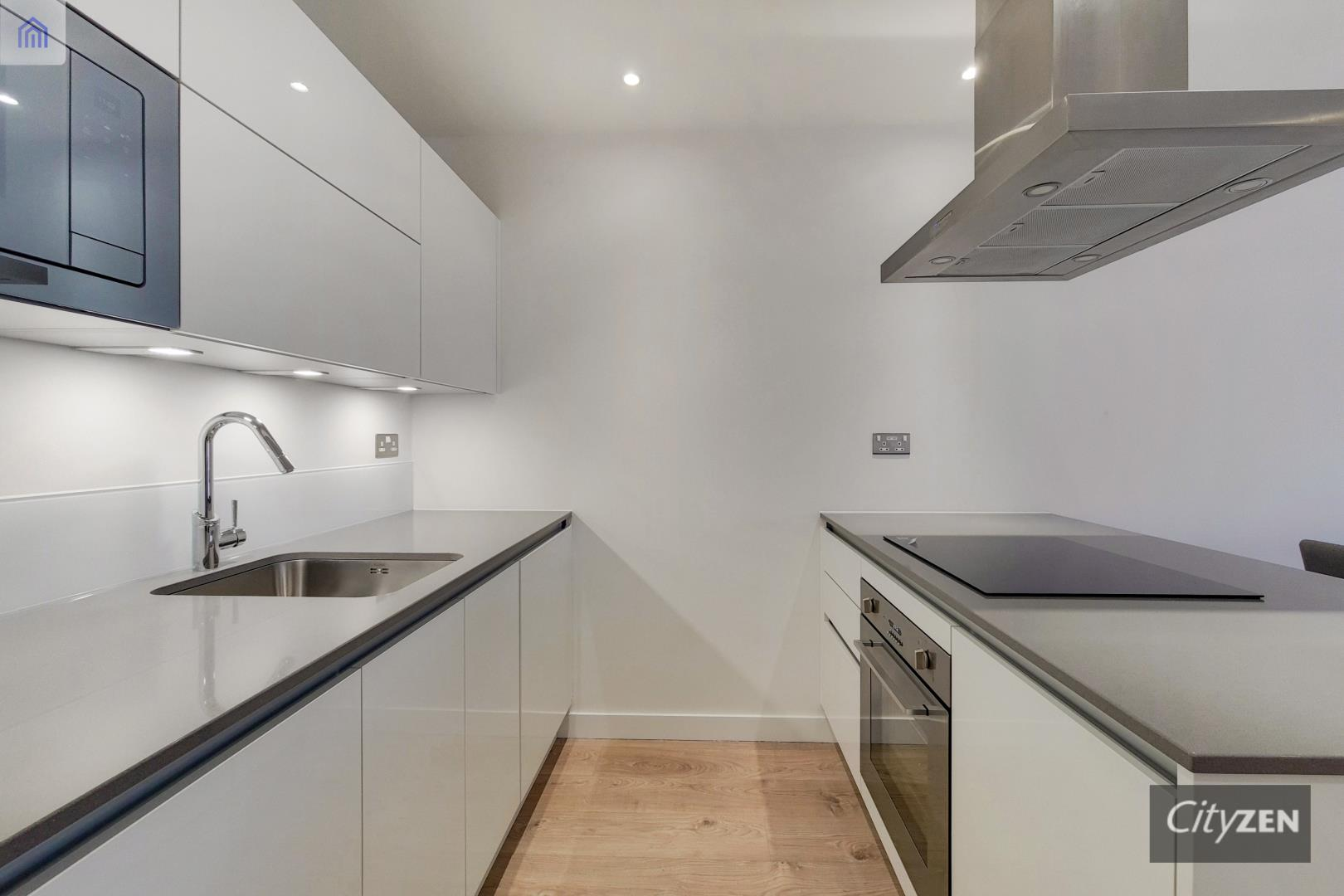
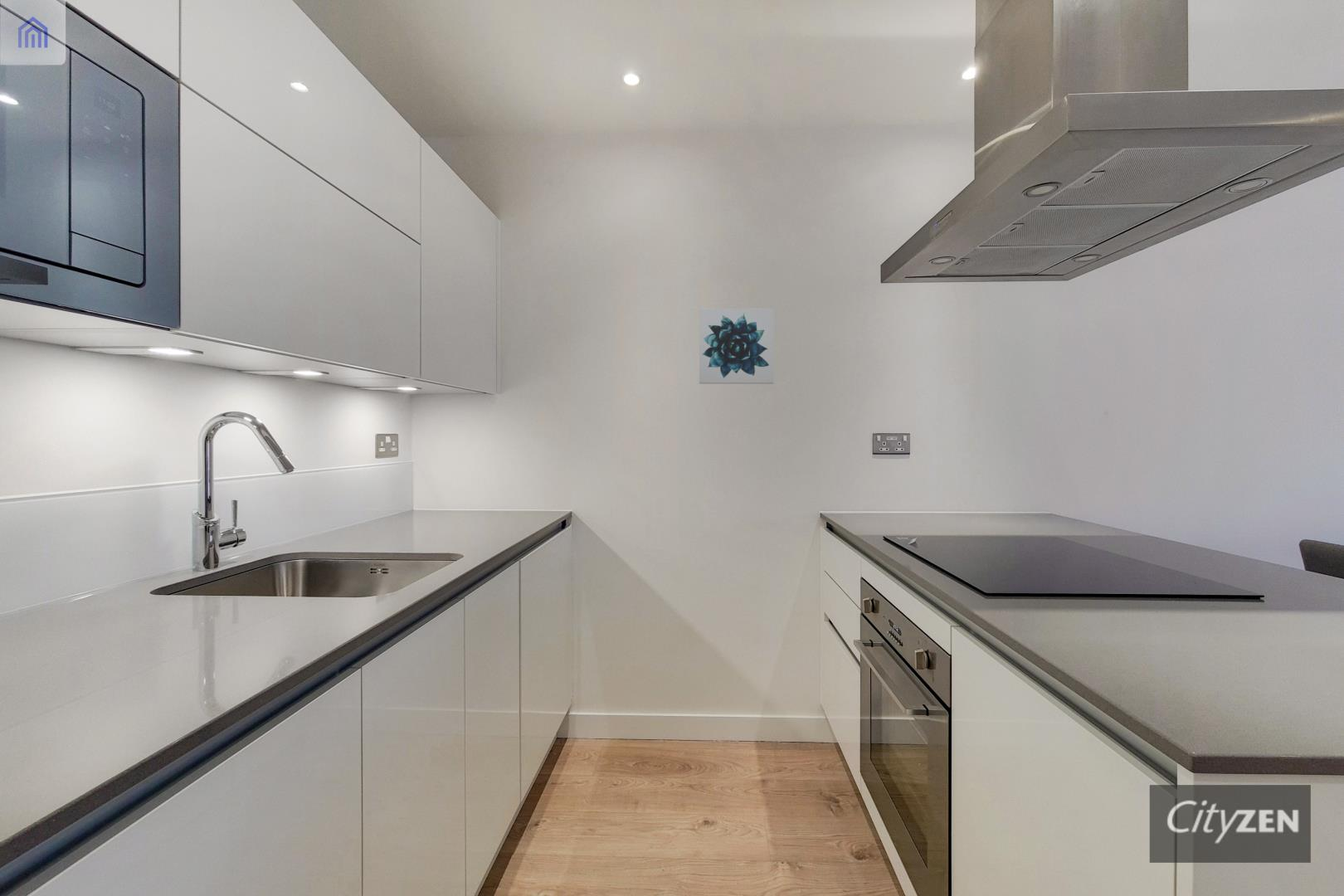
+ wall art (736, 346)
